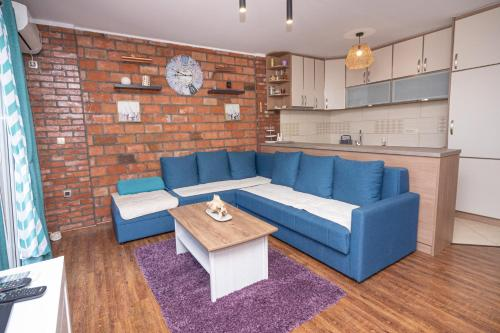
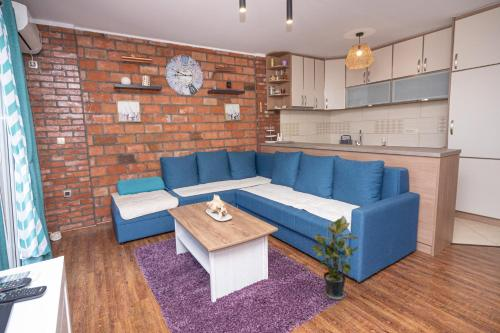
+ potted plant (334, 255)
